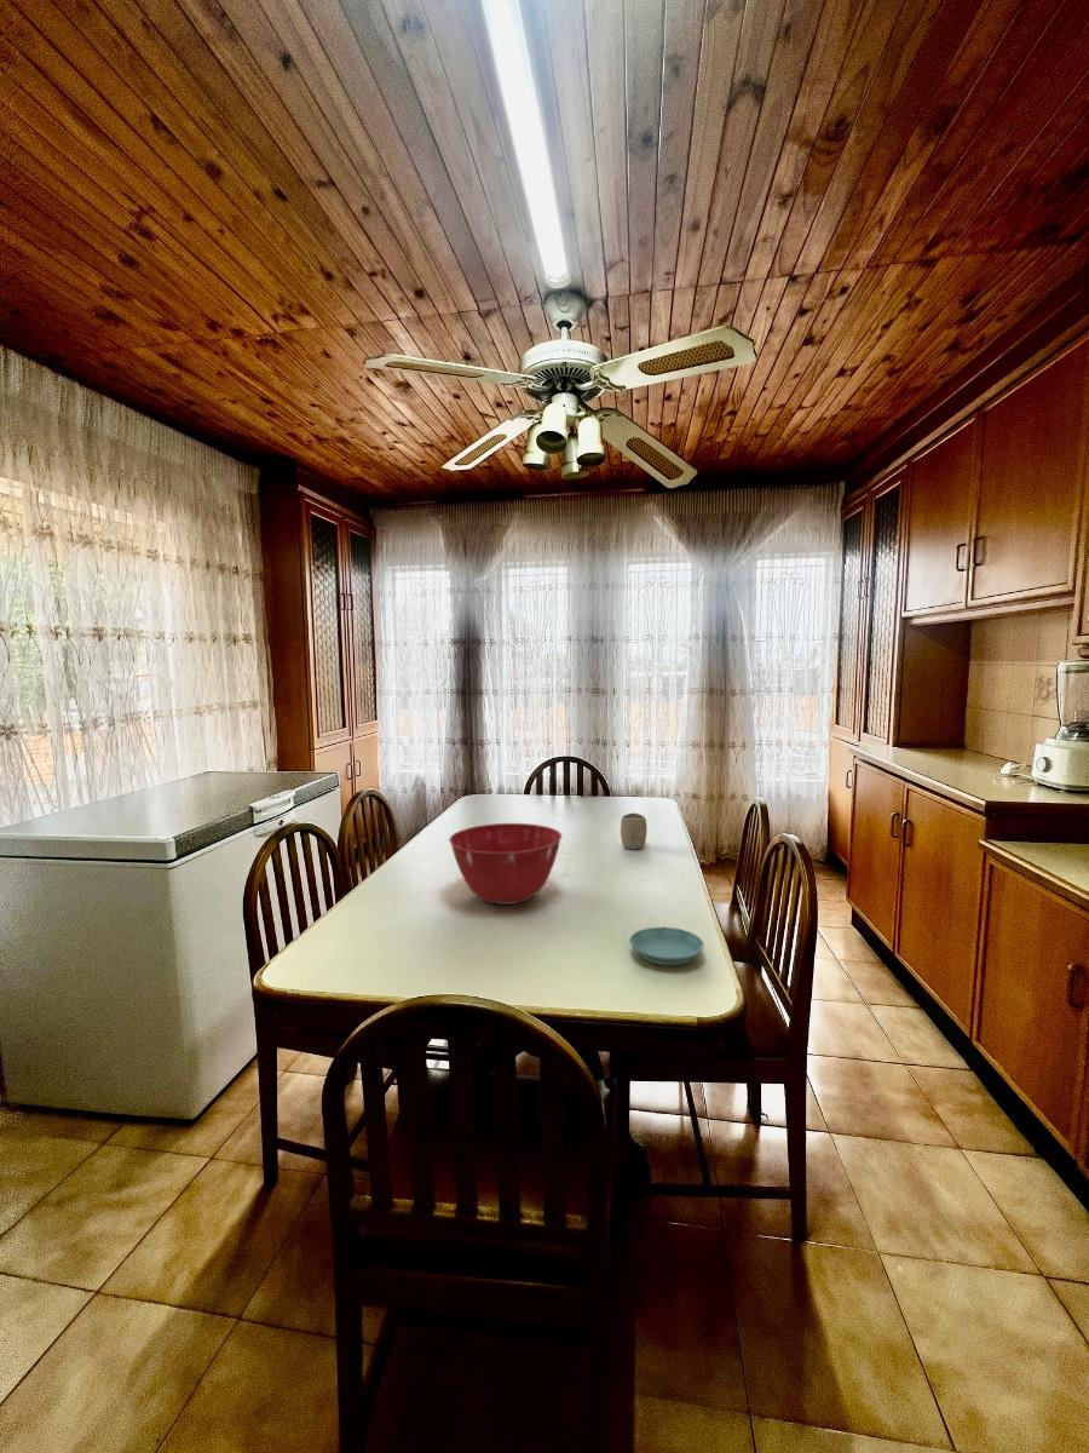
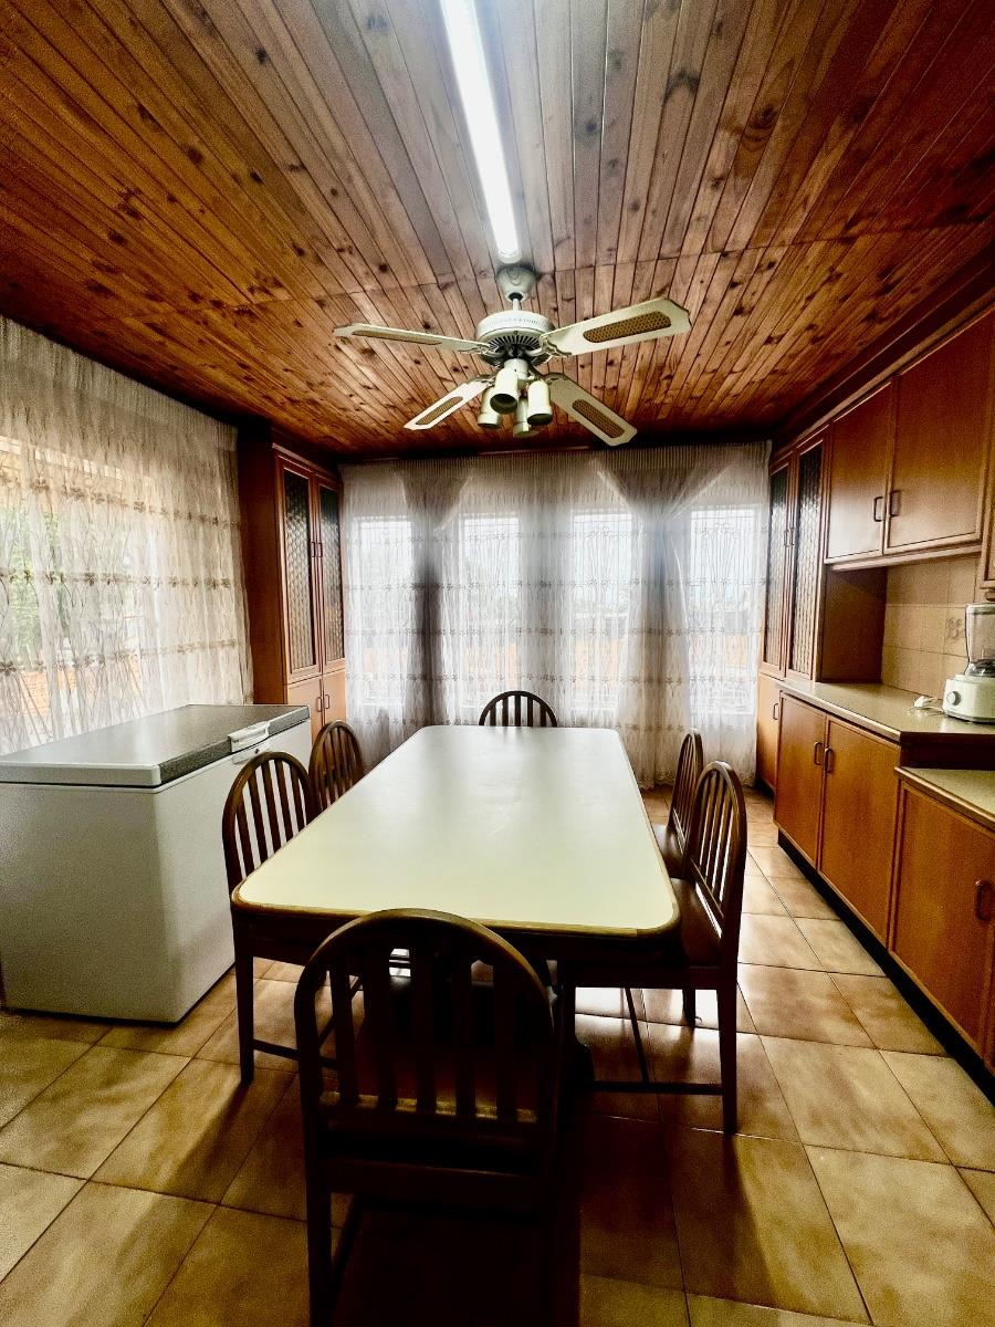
- saucer (666, 947)
- cup (633, 831)
- mixing bowl (506, 865)
